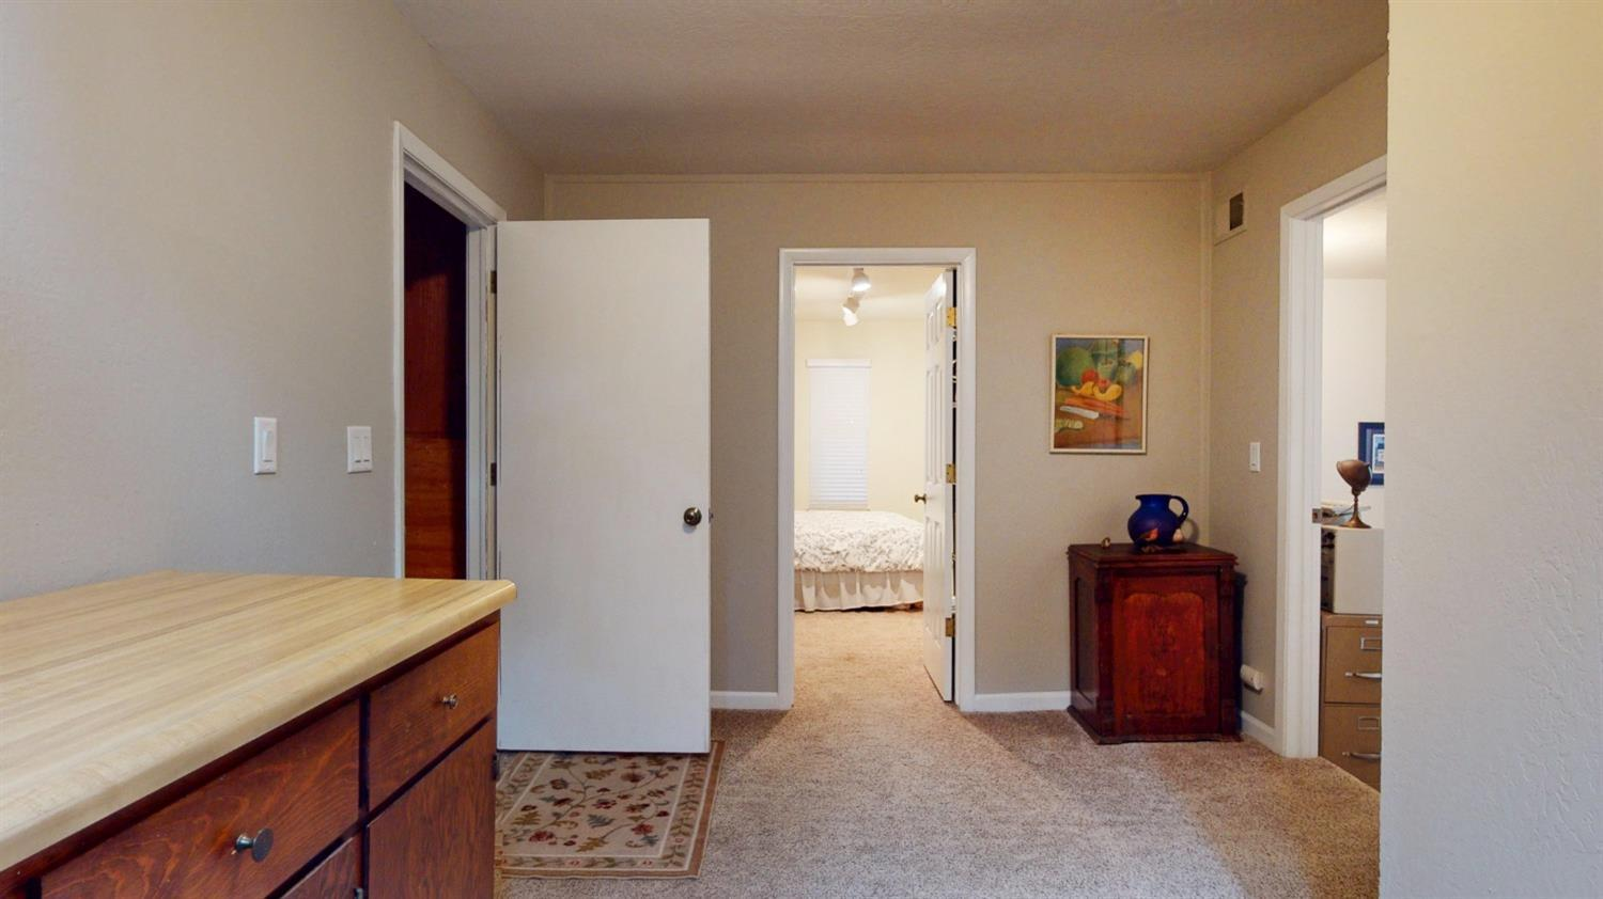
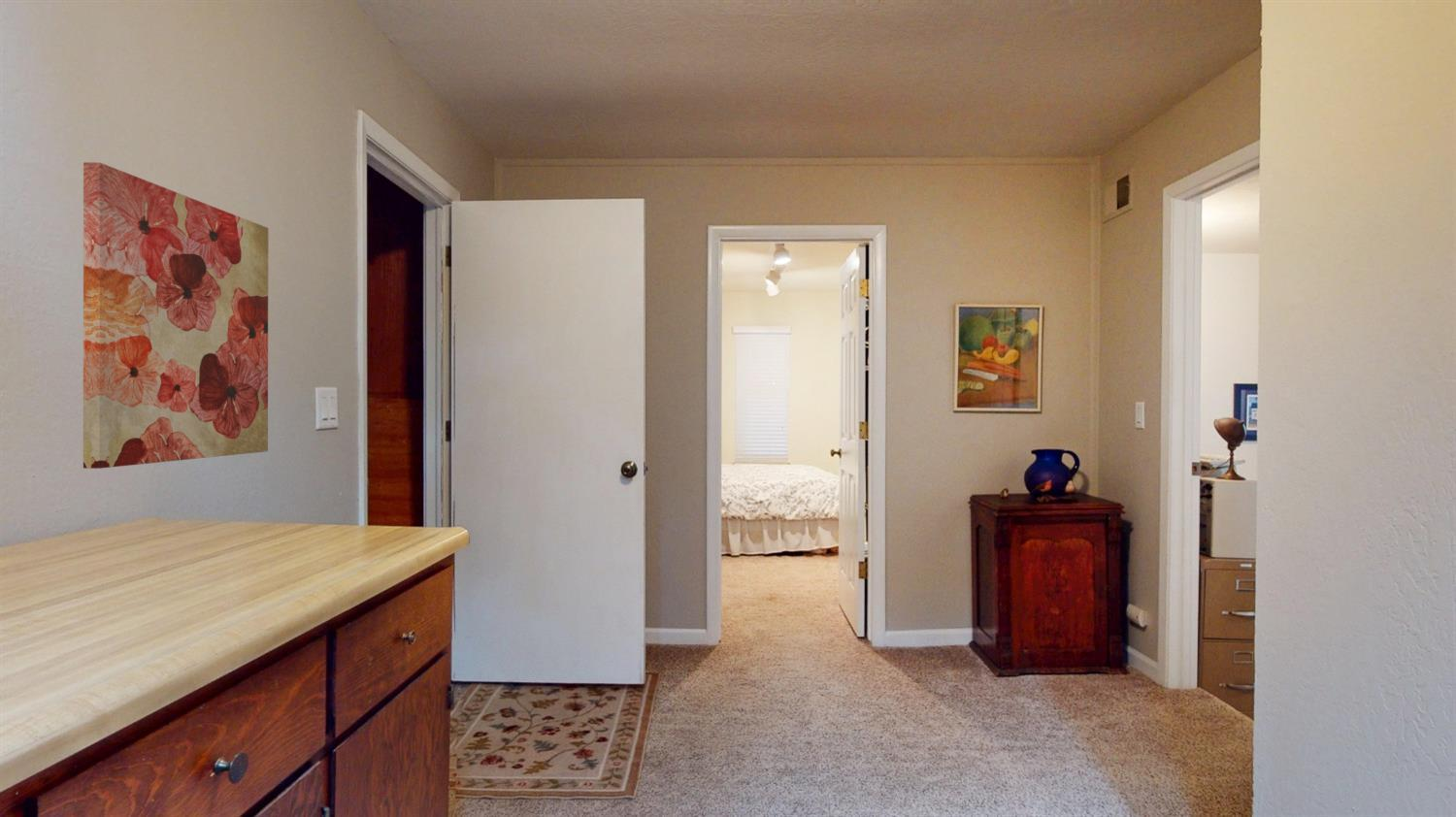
+ wall art (189, 329)
